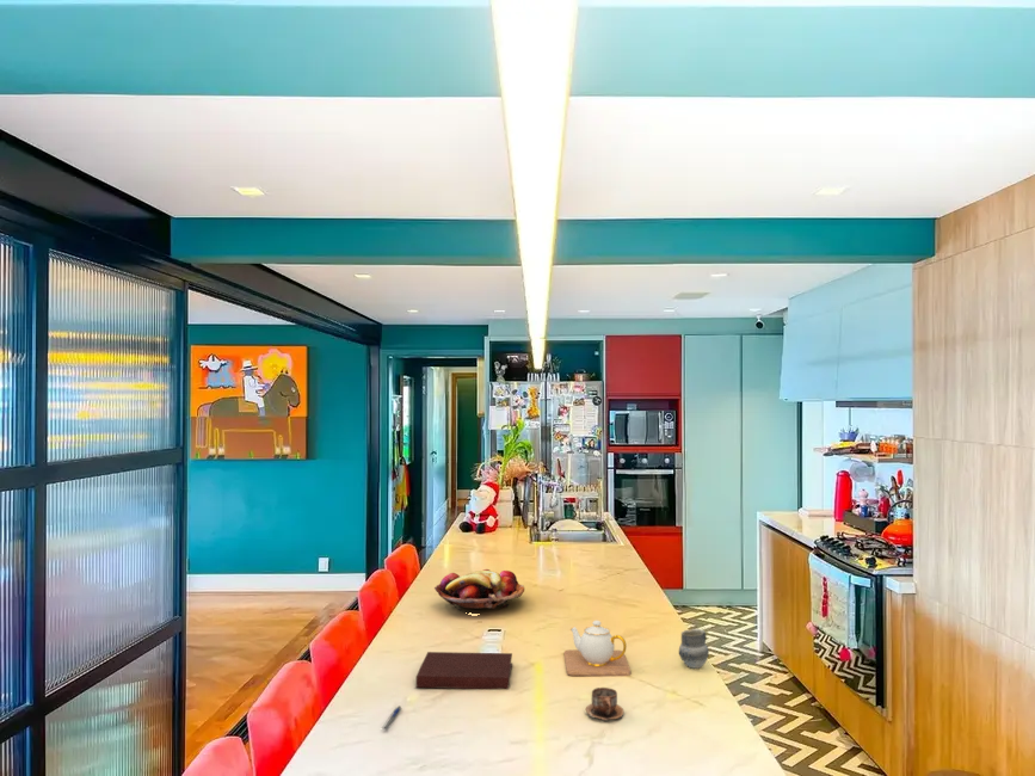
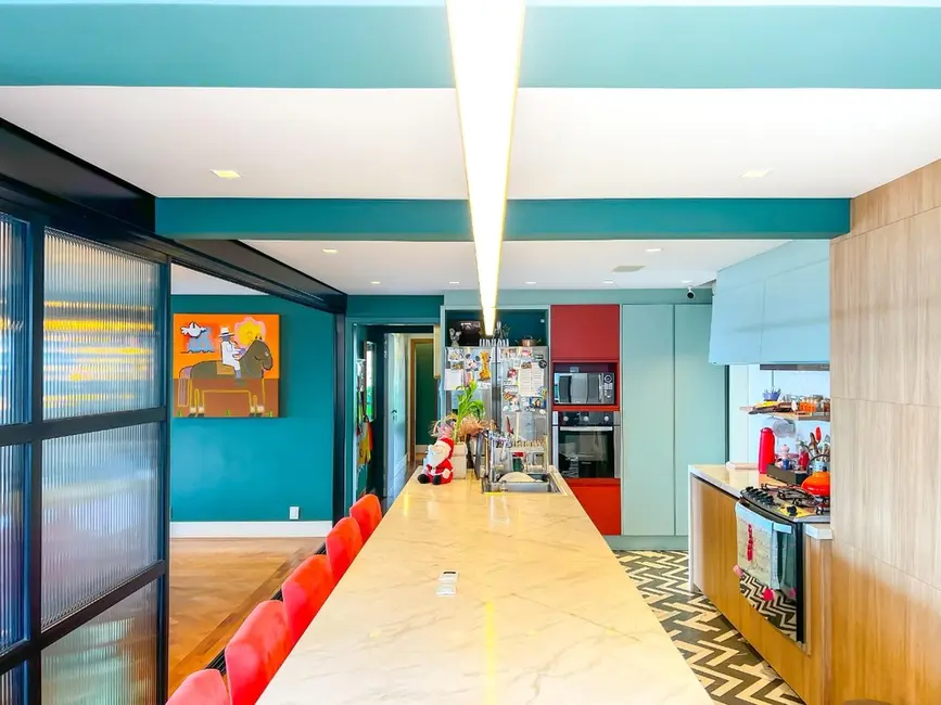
- cup (604, 703)
- fruit basket (481, 587)
- cup (695, 647)
- teapot (596, 641)
- notebook (466, 670)
- pen (392, 716)
